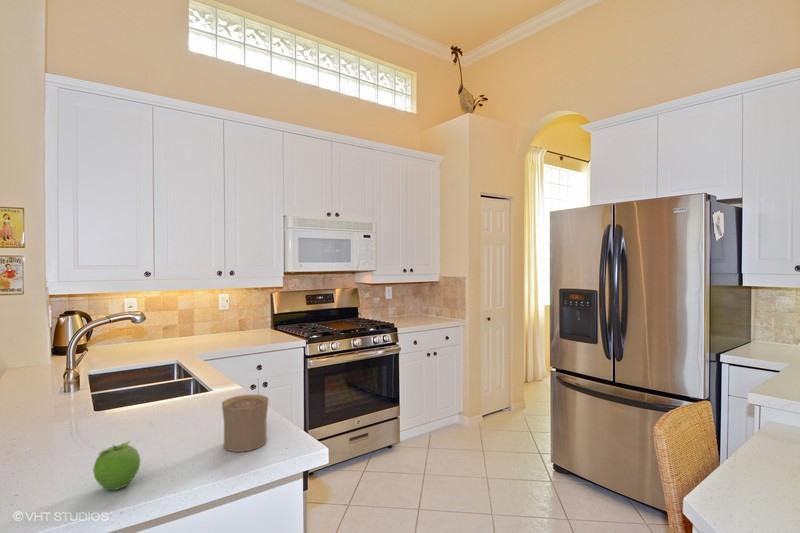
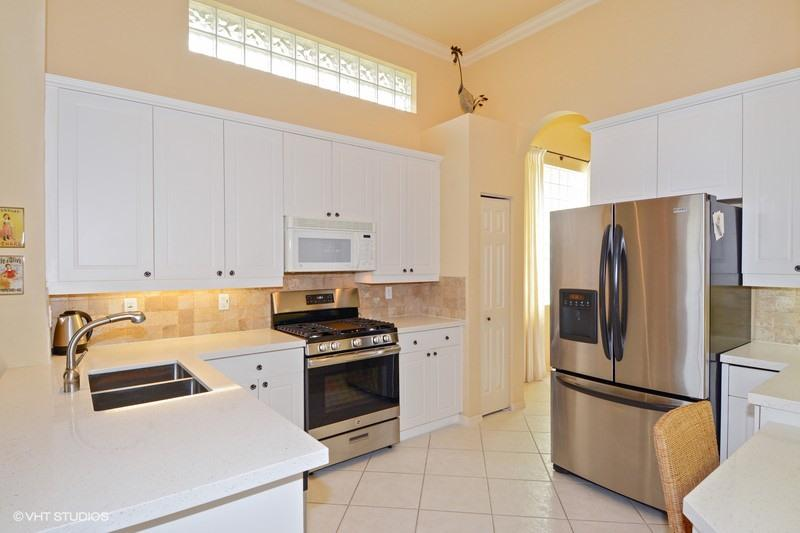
- fruit (117, 464)
- cup (245, 422)
